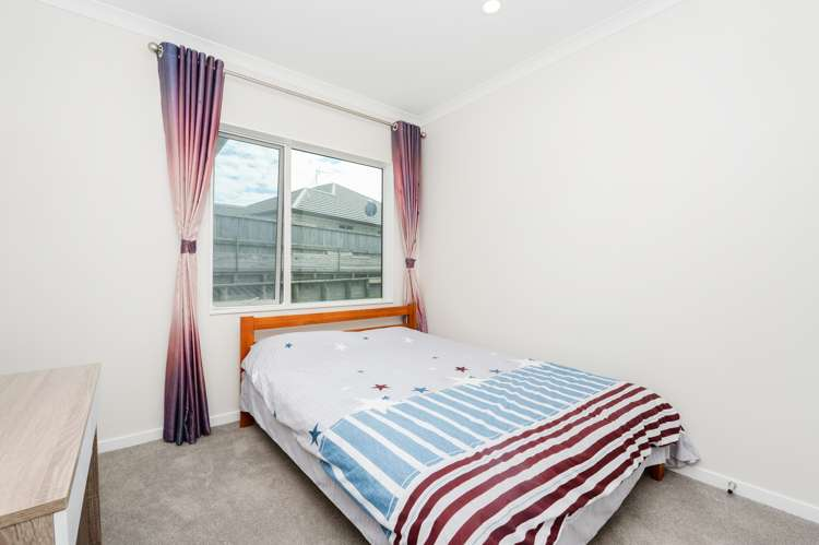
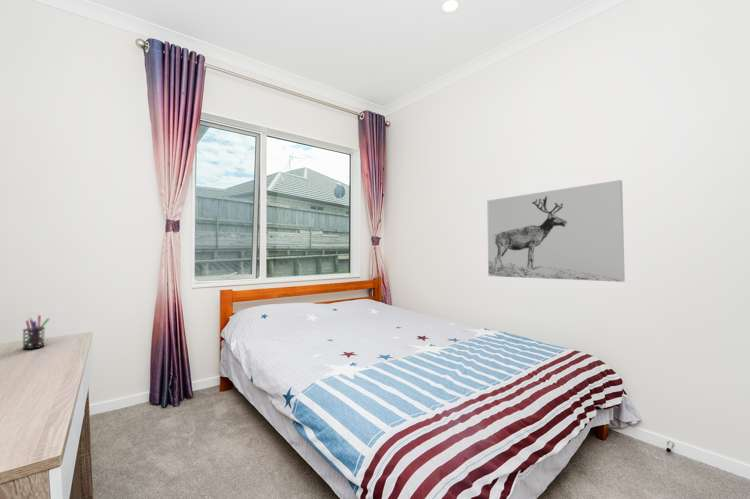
+ wall art (545, 235)
+ pen holder (36, 330)
